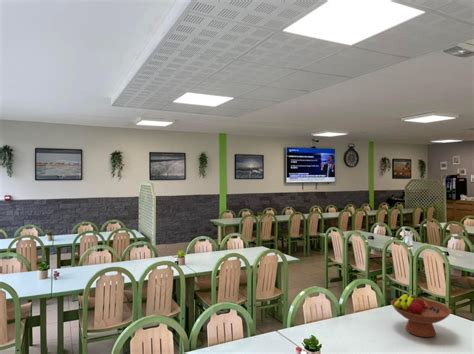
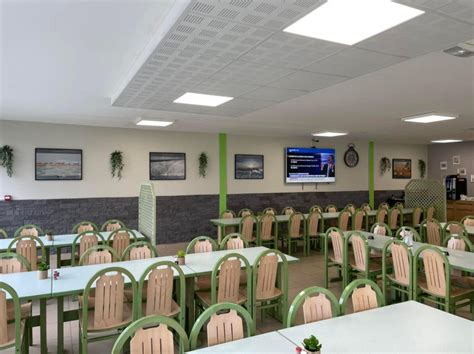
- fruit bowl (420, 314)
